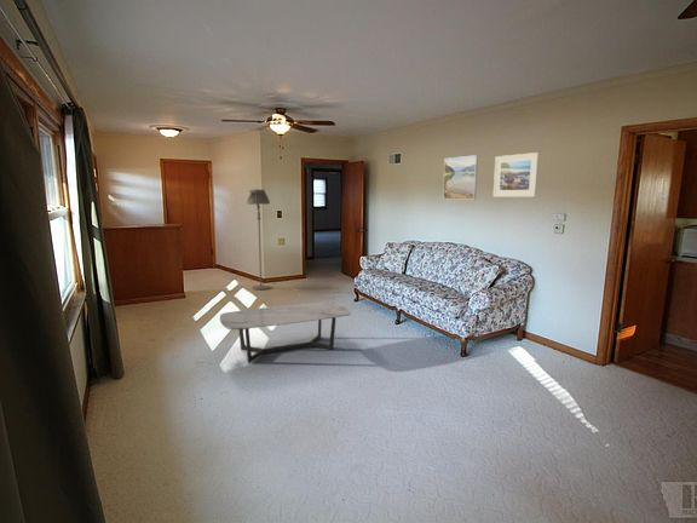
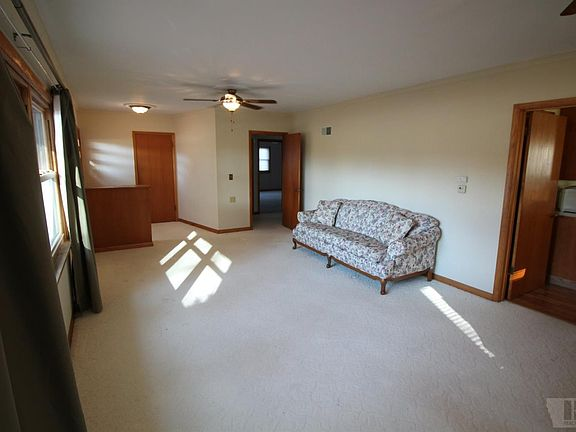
- floor lamp (259, 238)
- coffee table (287, 323)
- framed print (459, 178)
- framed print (514, 176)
